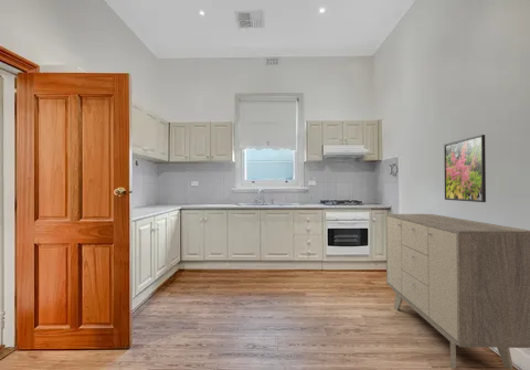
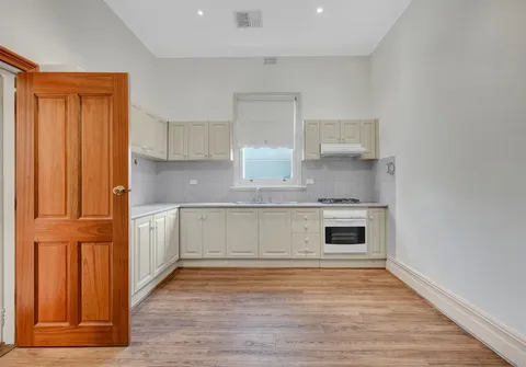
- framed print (463, 170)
- sideboard (441, 276)
